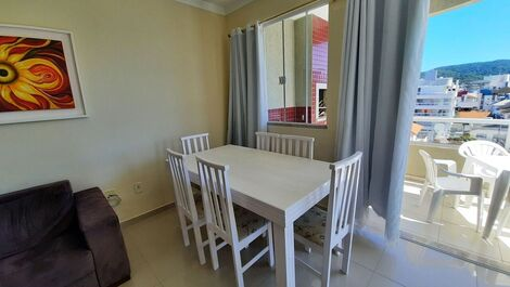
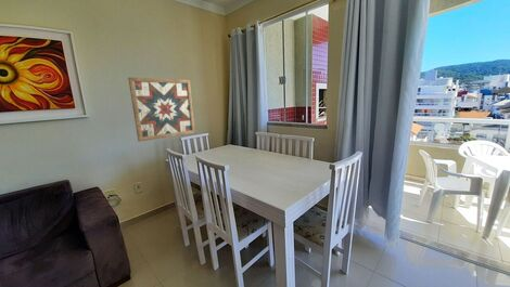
+ wall art (165, 108)
